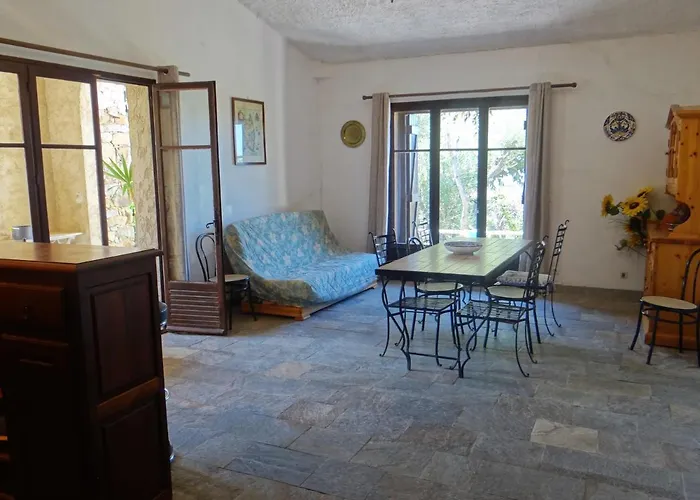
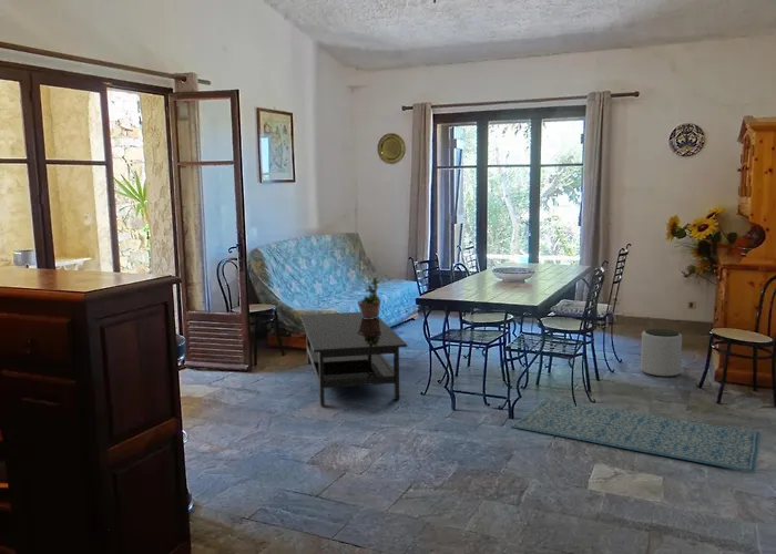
+ potted plant (369, 295)
+ coffee table (348, 353)
+ plant pot (661, 351)
+ rug (633, 429)
